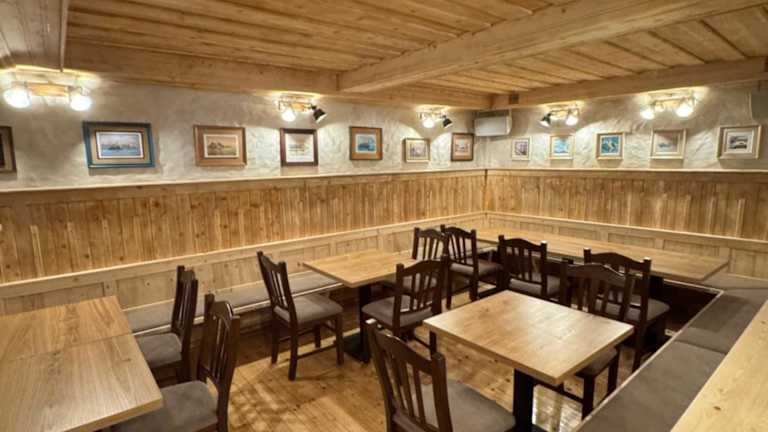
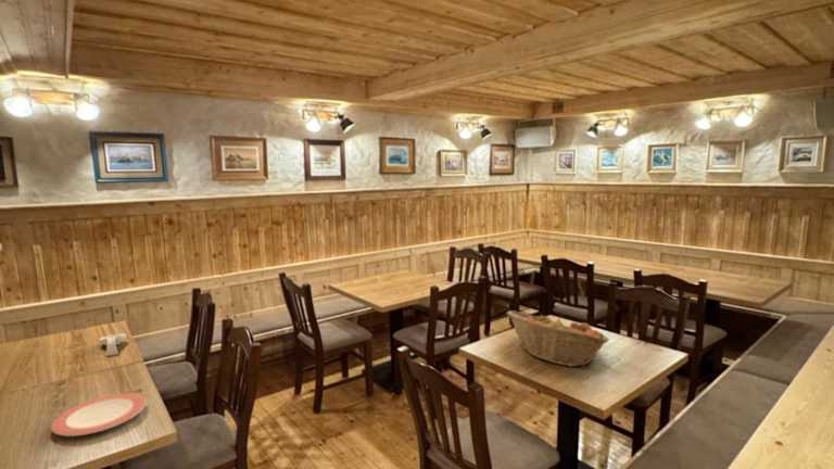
+ fruit basket (555, 332)
+ plate (101, 414)
+ spoon rest (112, 341)
